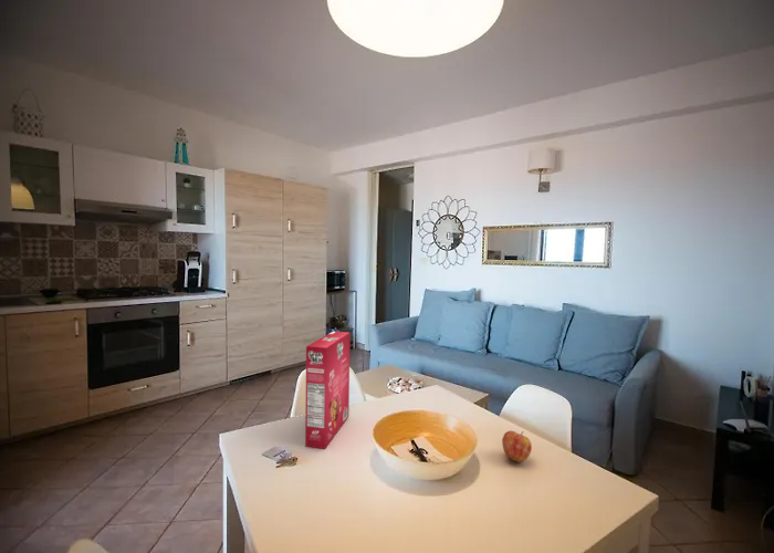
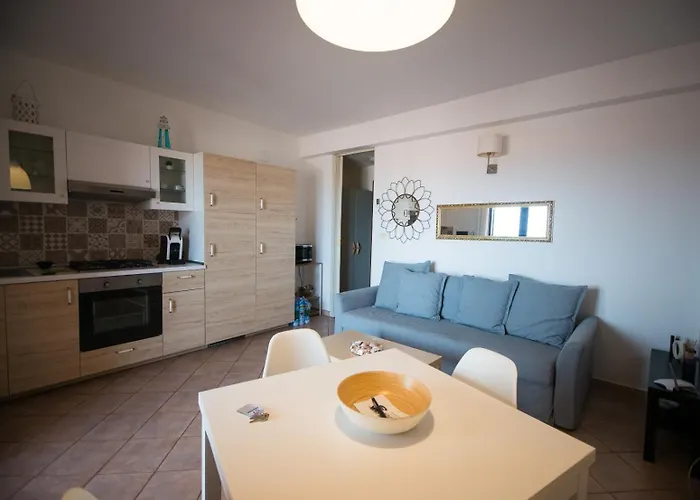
- cereal box (330, 384)
- apple (516, 445)
